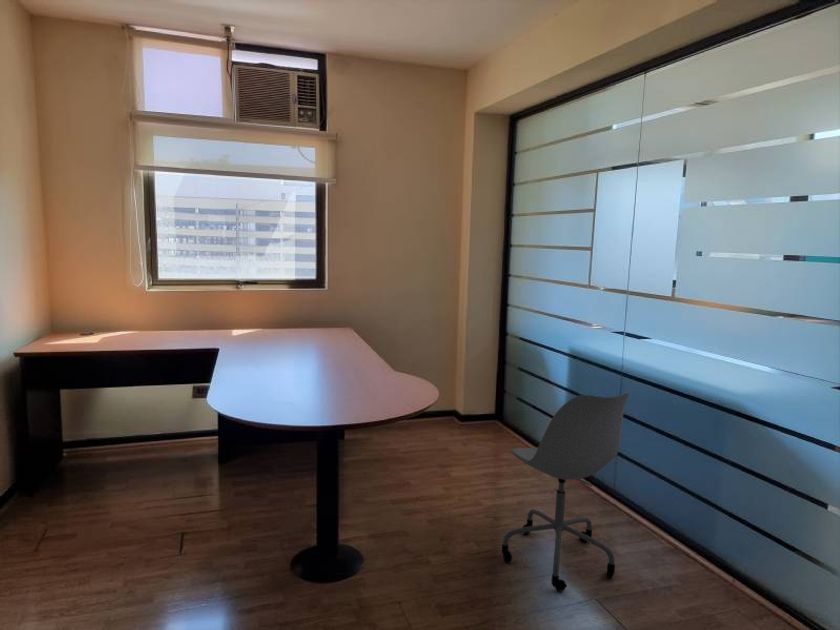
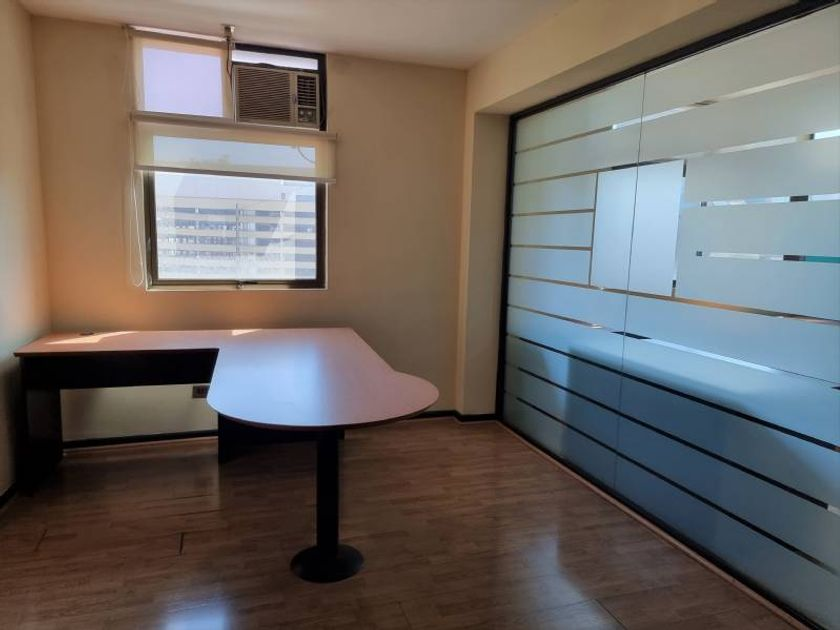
- office chair (564, 471)
